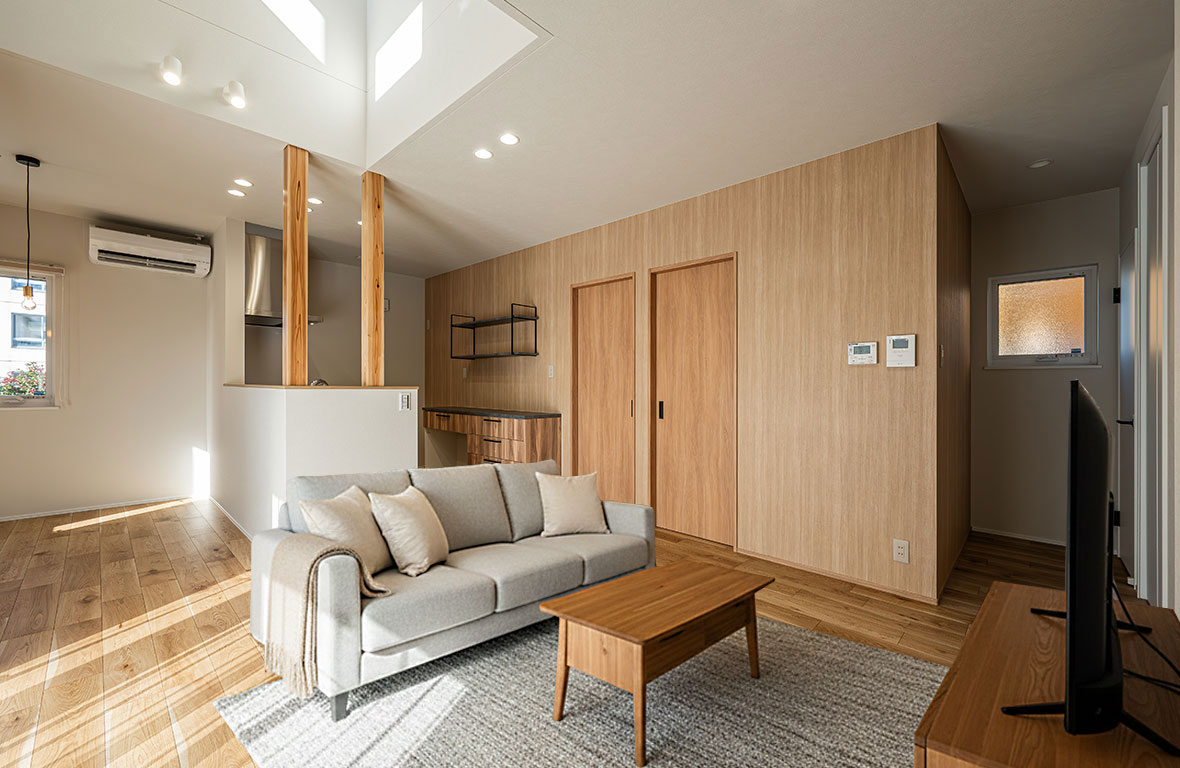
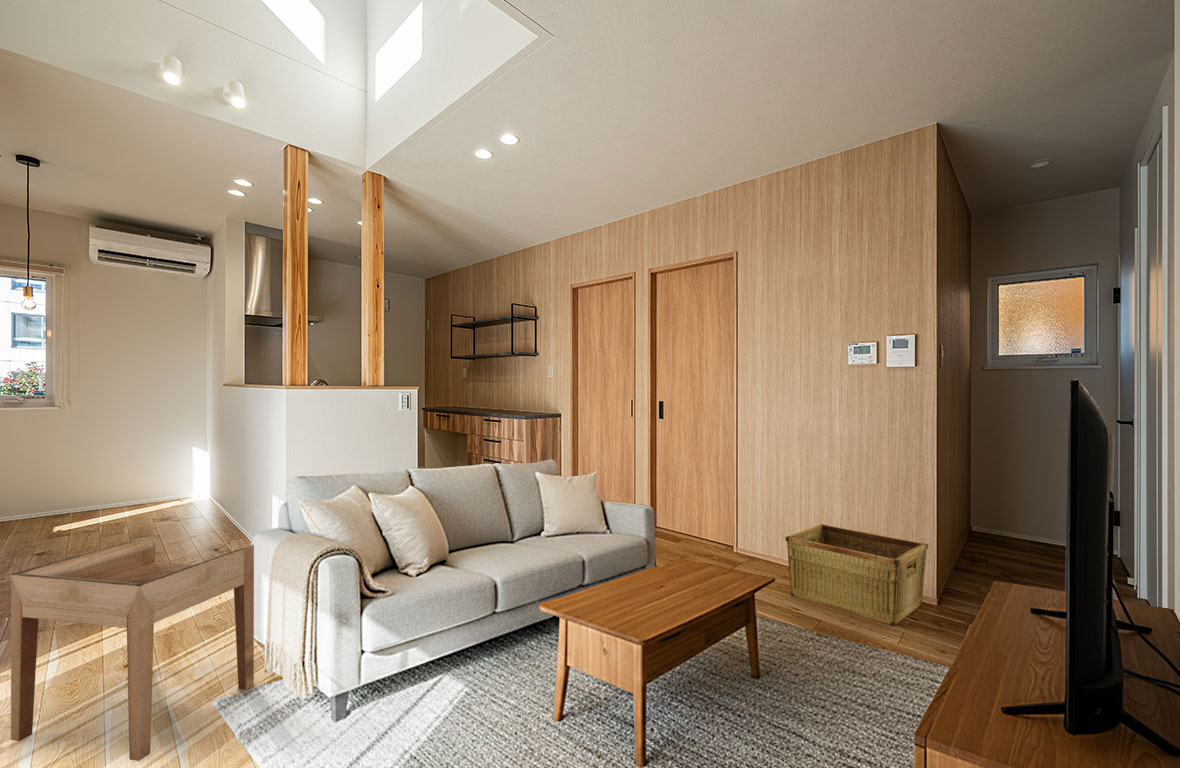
+ side table (142, 634)
+ hamper (855, 570)
